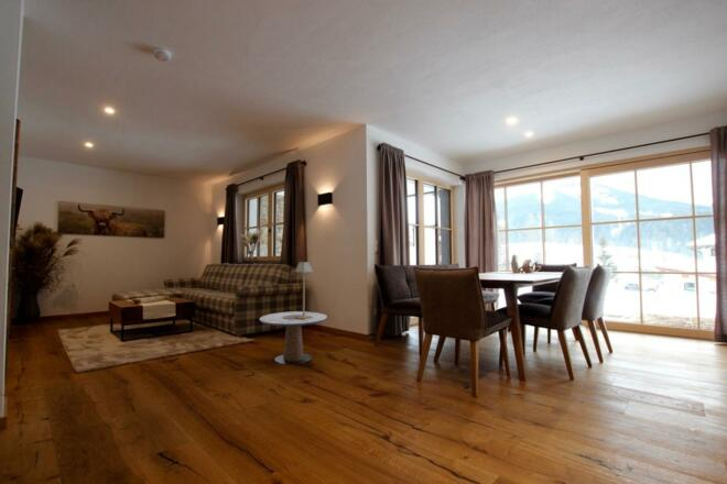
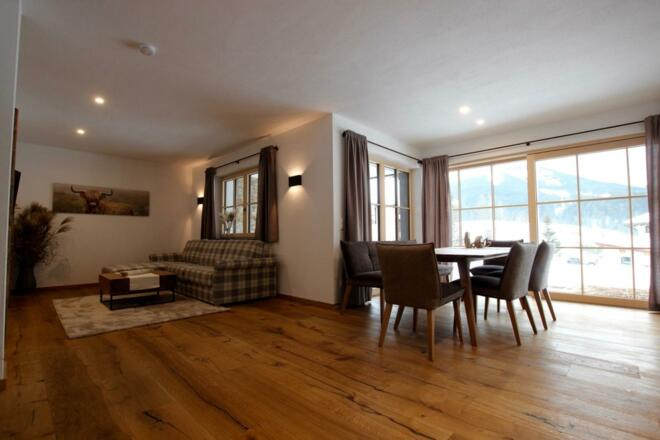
- side table (293, 338)
- table lamp (303, 289)
